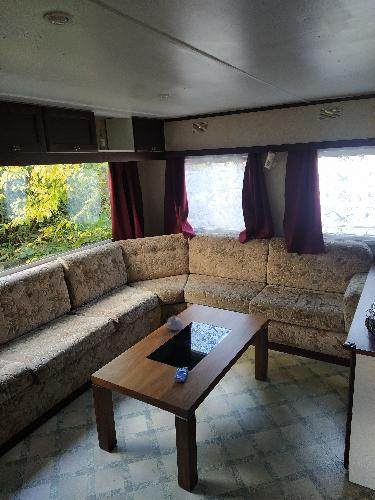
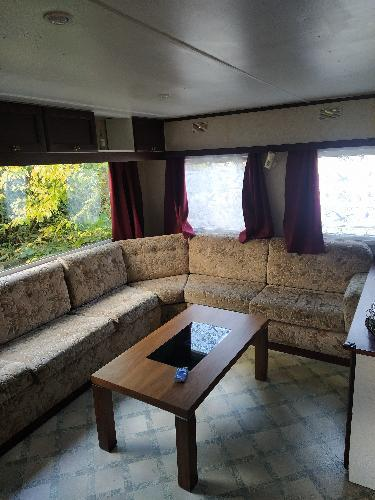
- teapot (175, 321)
